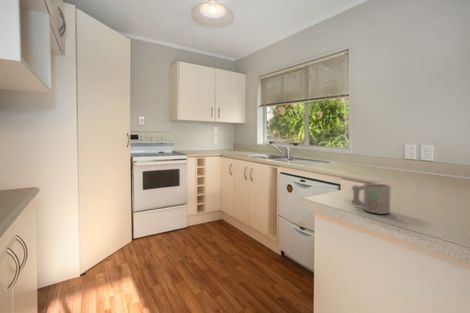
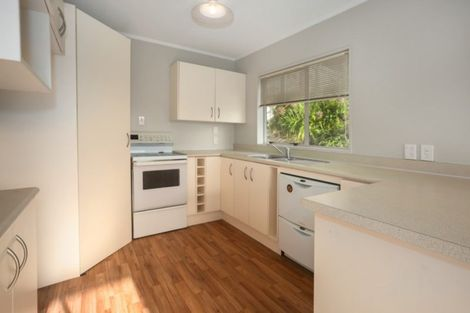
- mug (369, 197)
